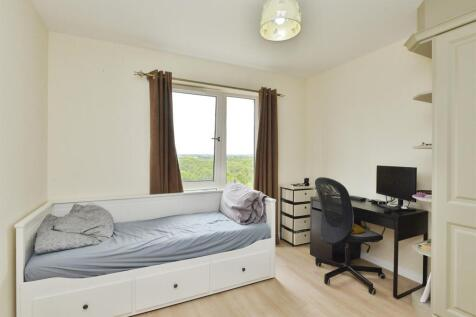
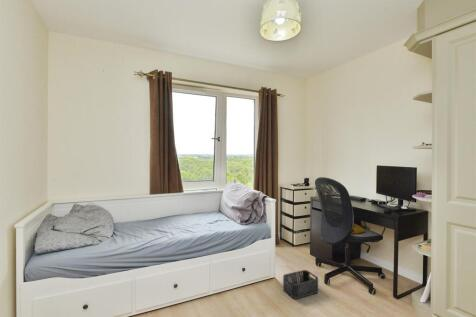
+ storage bin (300, 283)
